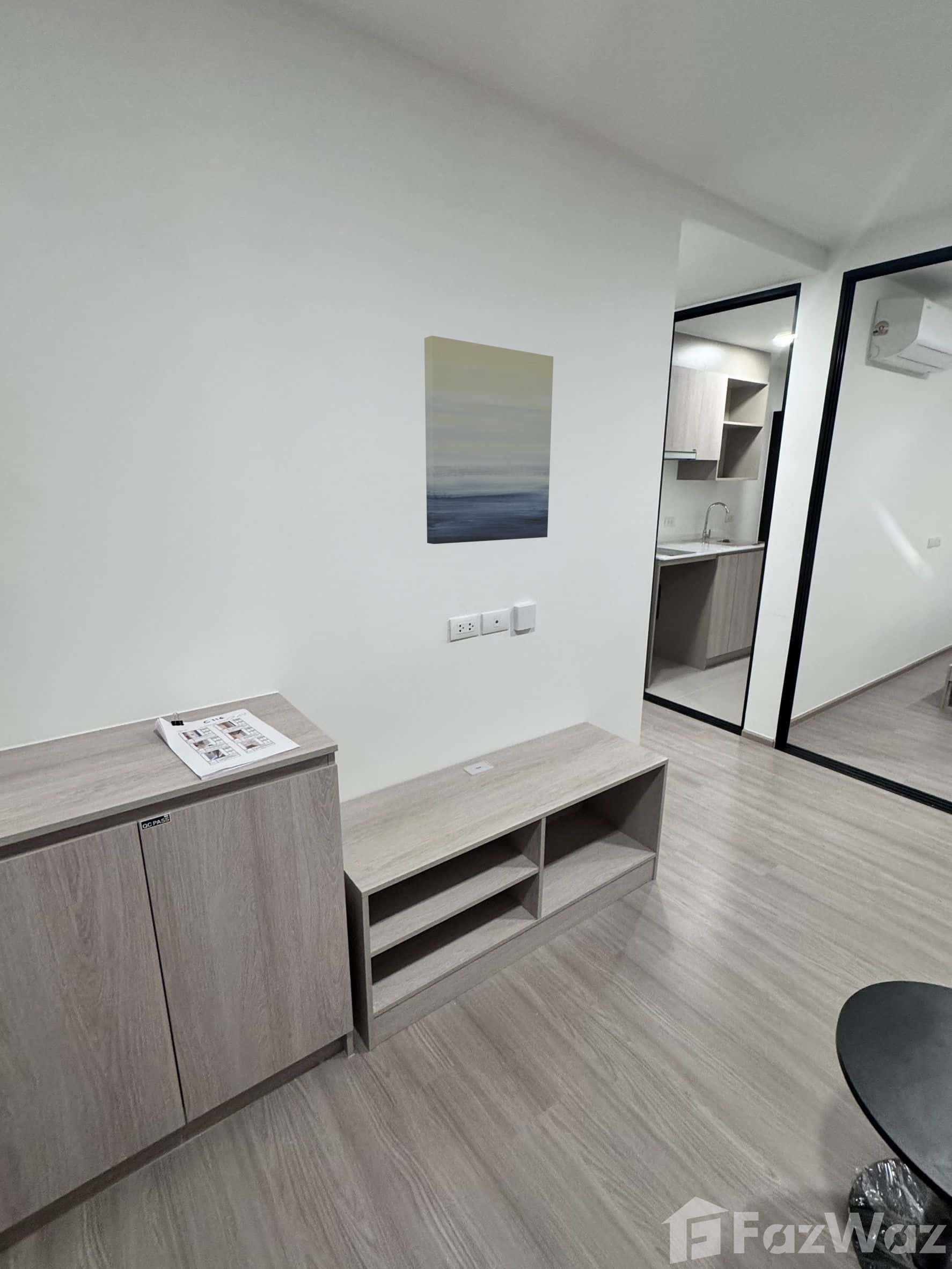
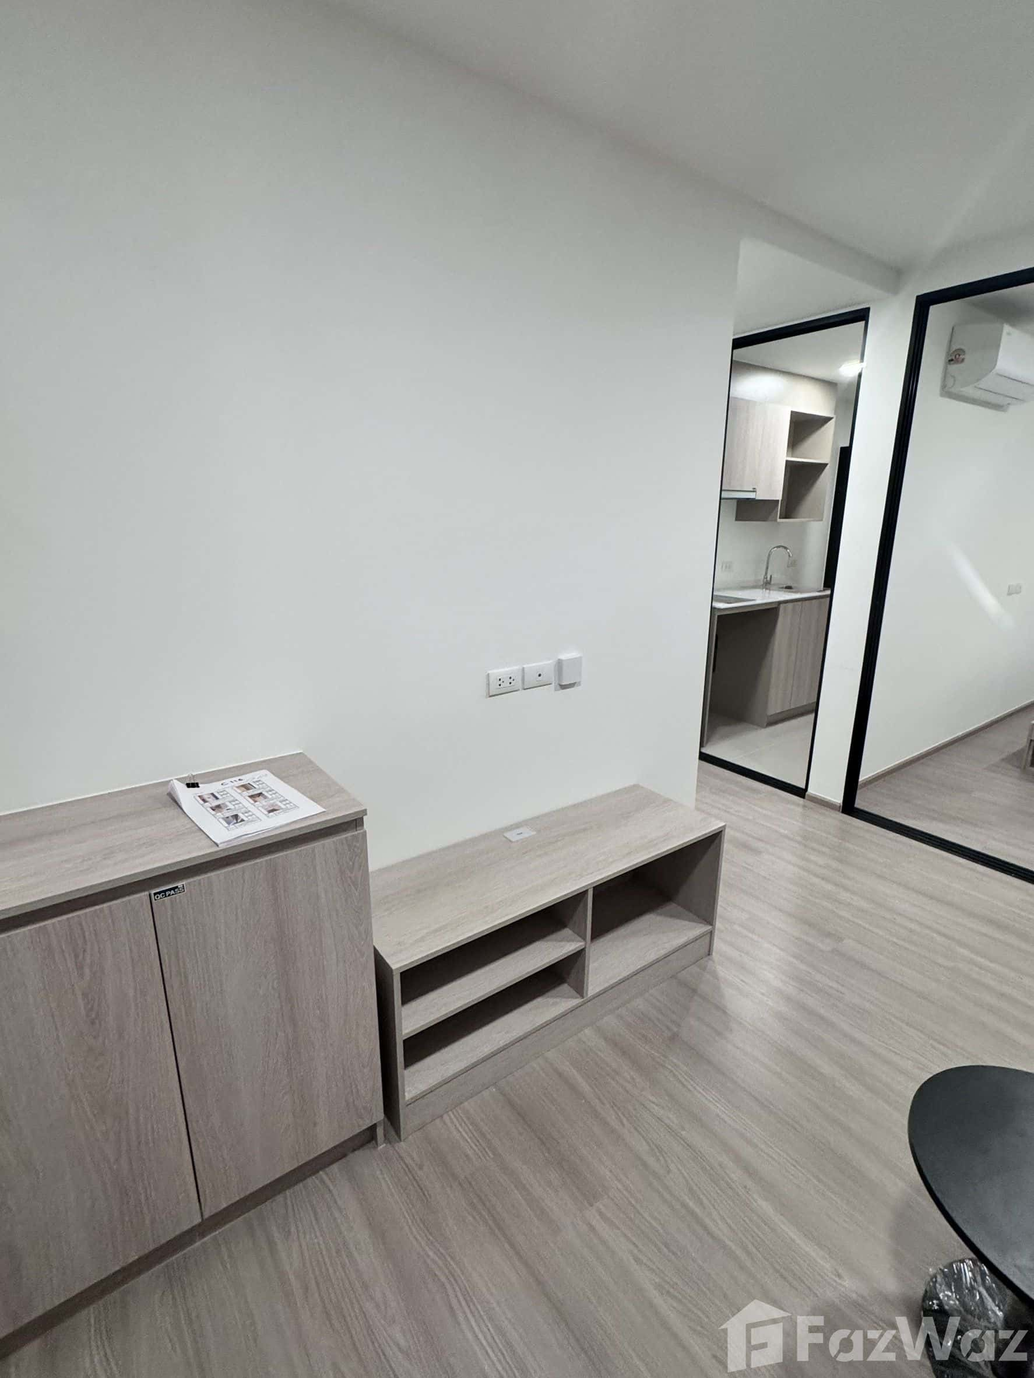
- wall art (492, 447)
